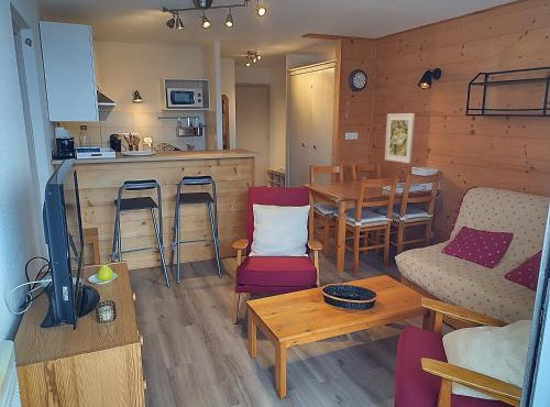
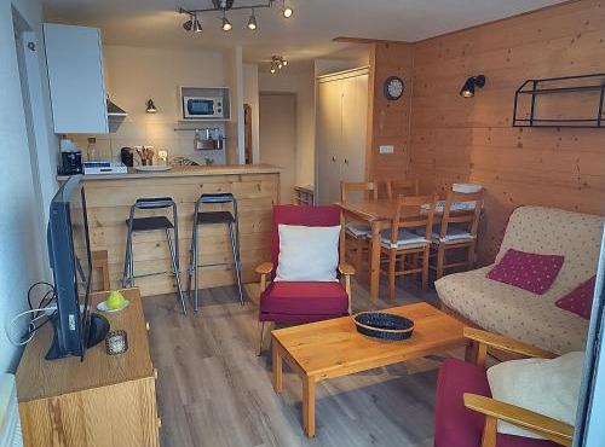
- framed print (398, 138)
